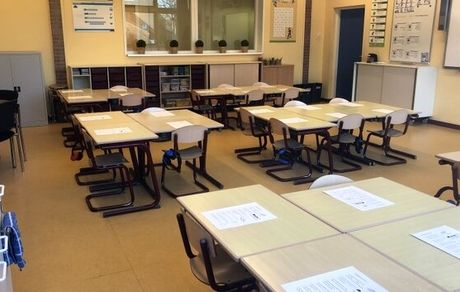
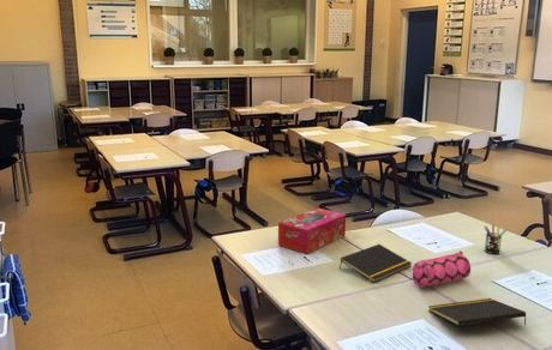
+ pen holder (494, 237)
+ pencil case (440, 268)
+ tissue box (312, 229)
+ notepad (376, 261)
+ notepad (475, 310)
